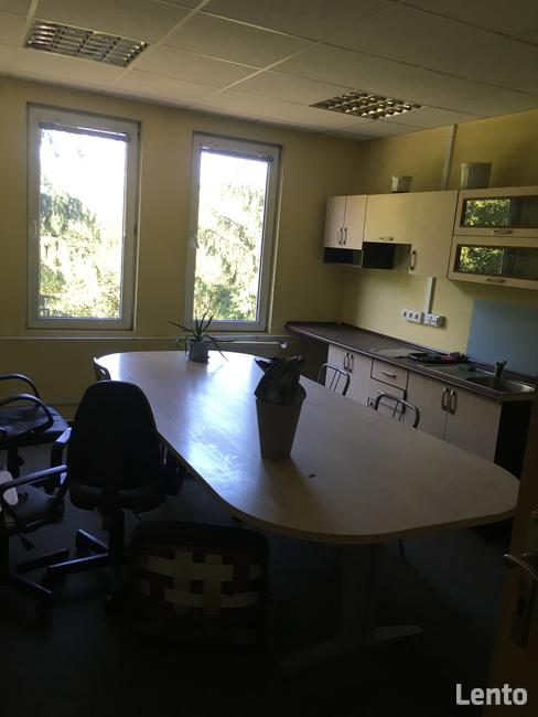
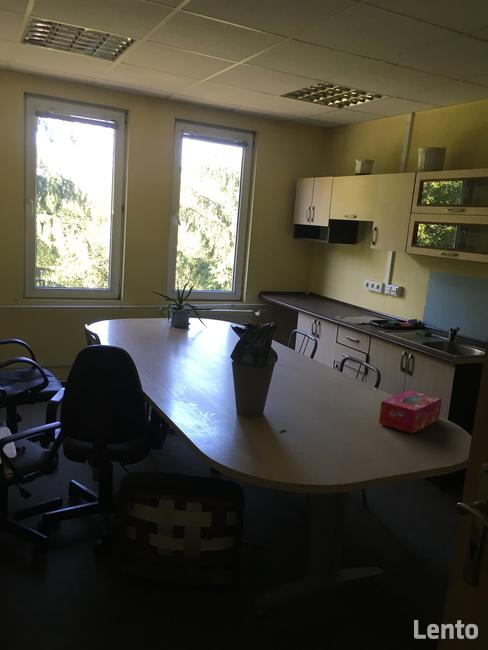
+ tissue box (411, 410)
